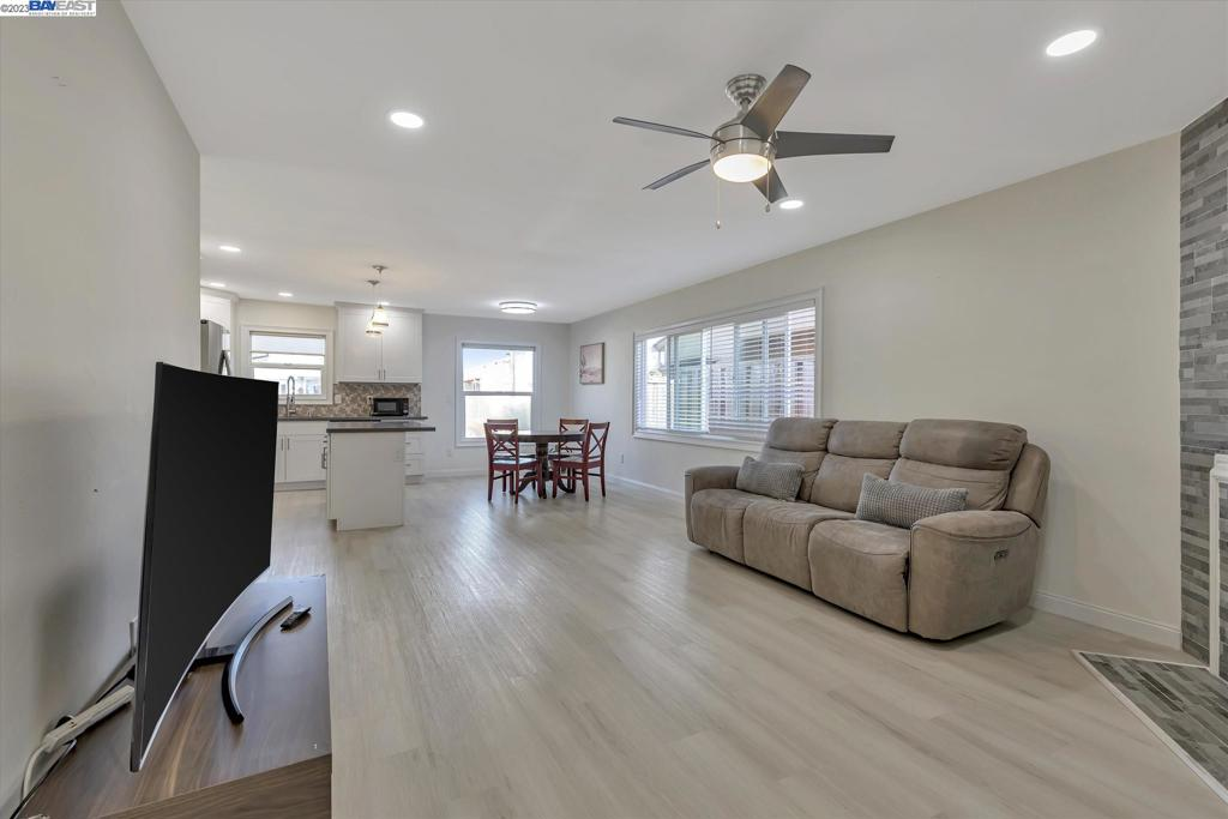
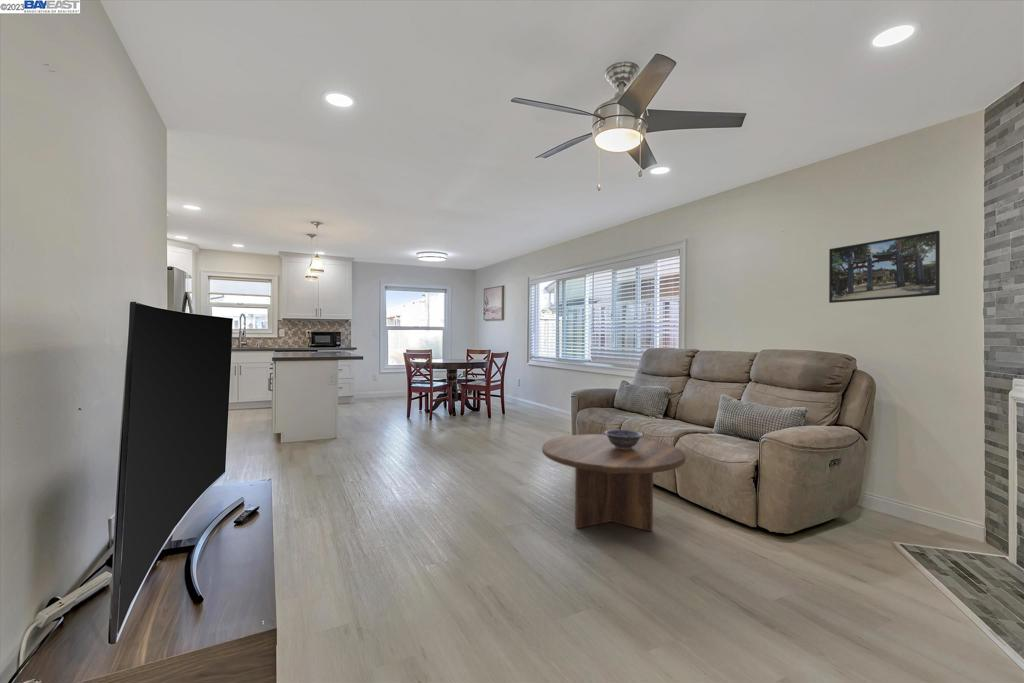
+ coffee table (610, 484)
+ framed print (879, 269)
+ decorative bowl (623, 440)
